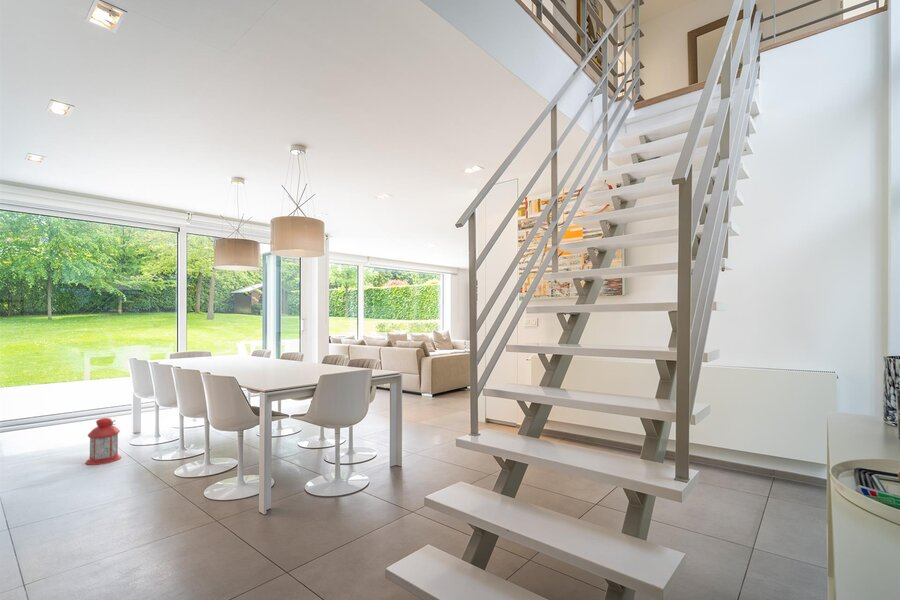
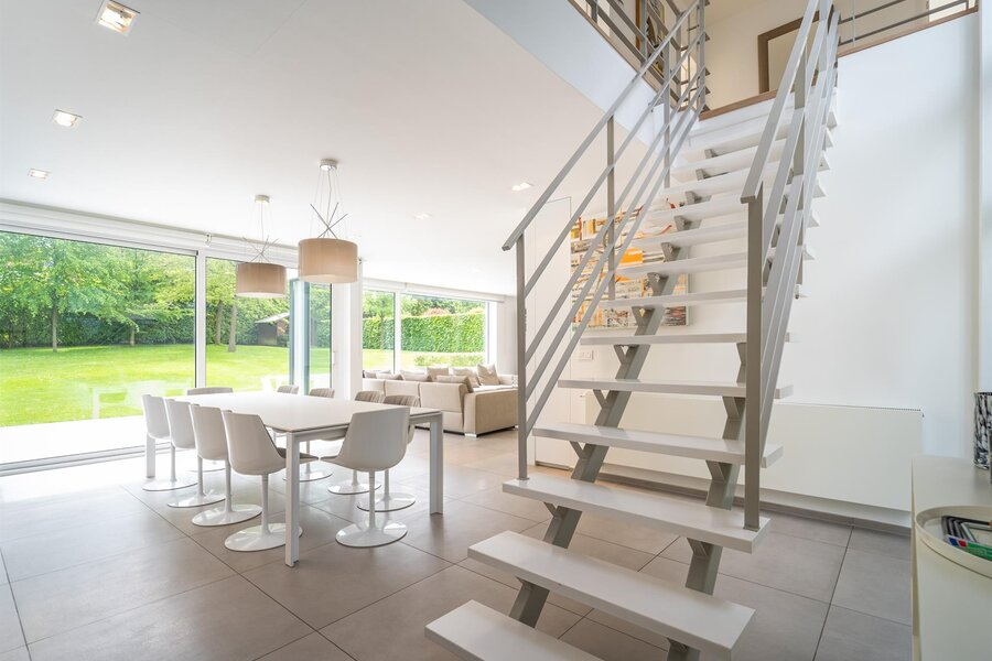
- lantern (103, 439)
